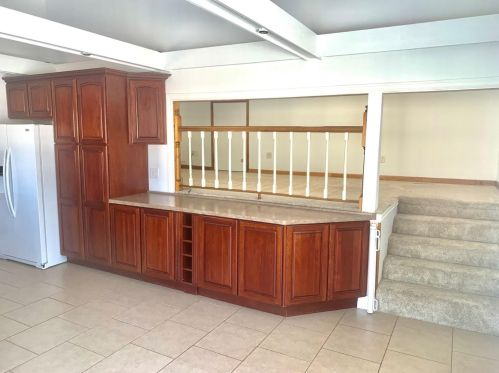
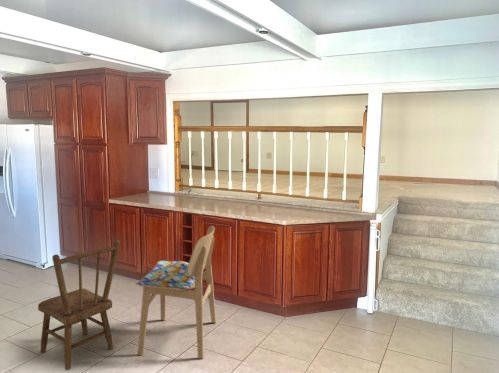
+ dining chair (75, 297)
+ dining chair (179, 284)
